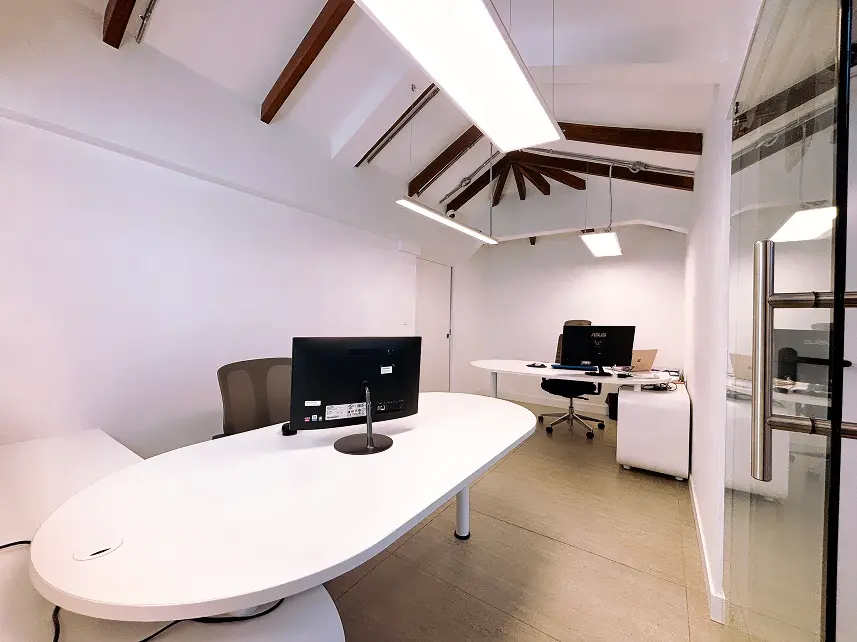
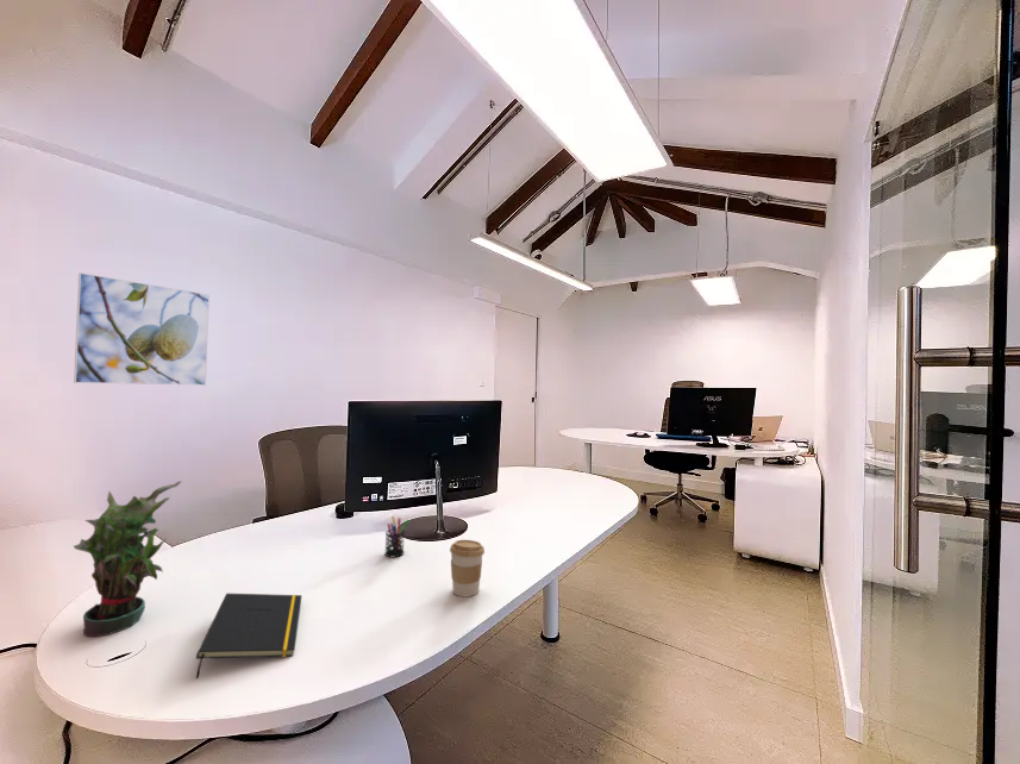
+ notepad (256, 621)
+ coffee cup (467, 565)
+ potted plant (132, 553)
+ pen holder (398, 534)
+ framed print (148, 334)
